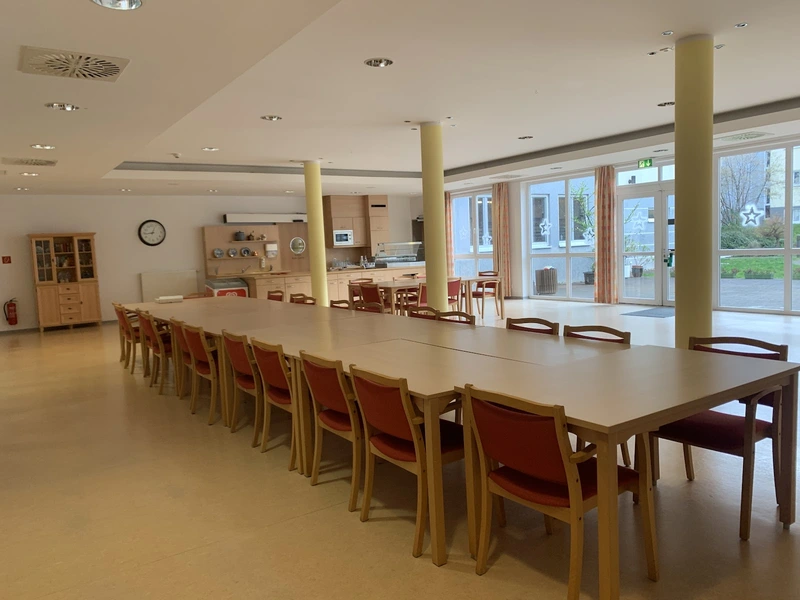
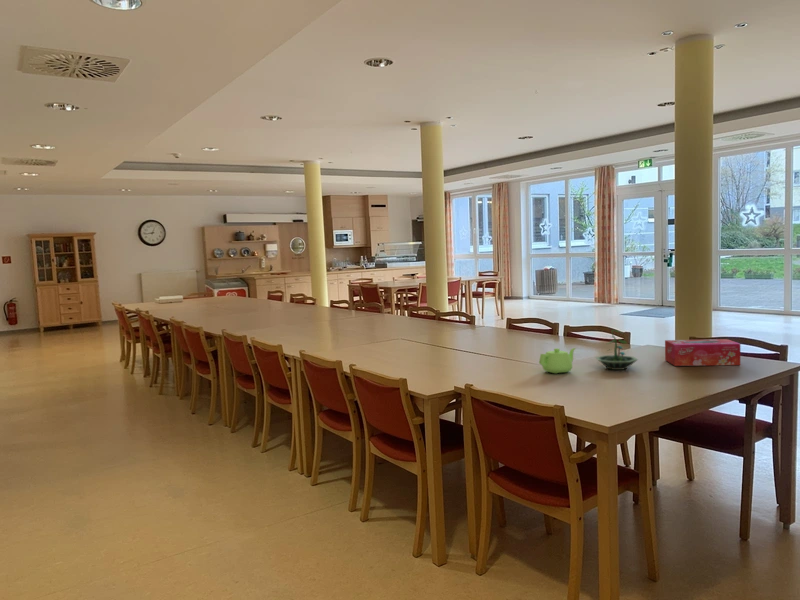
+ tissue box (701, 352)
+ teapot (558, 359)
+ terrarium (615, 338)
